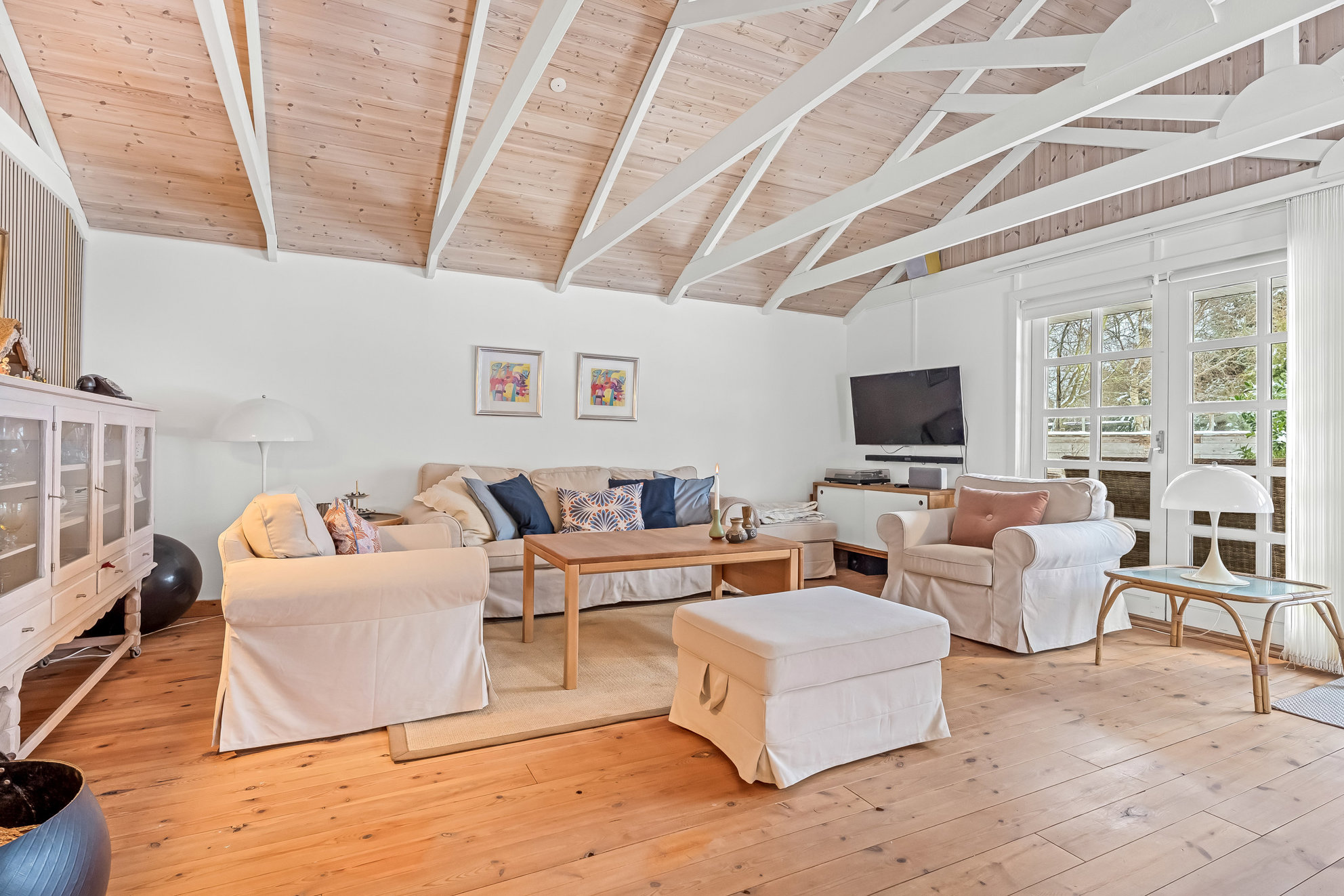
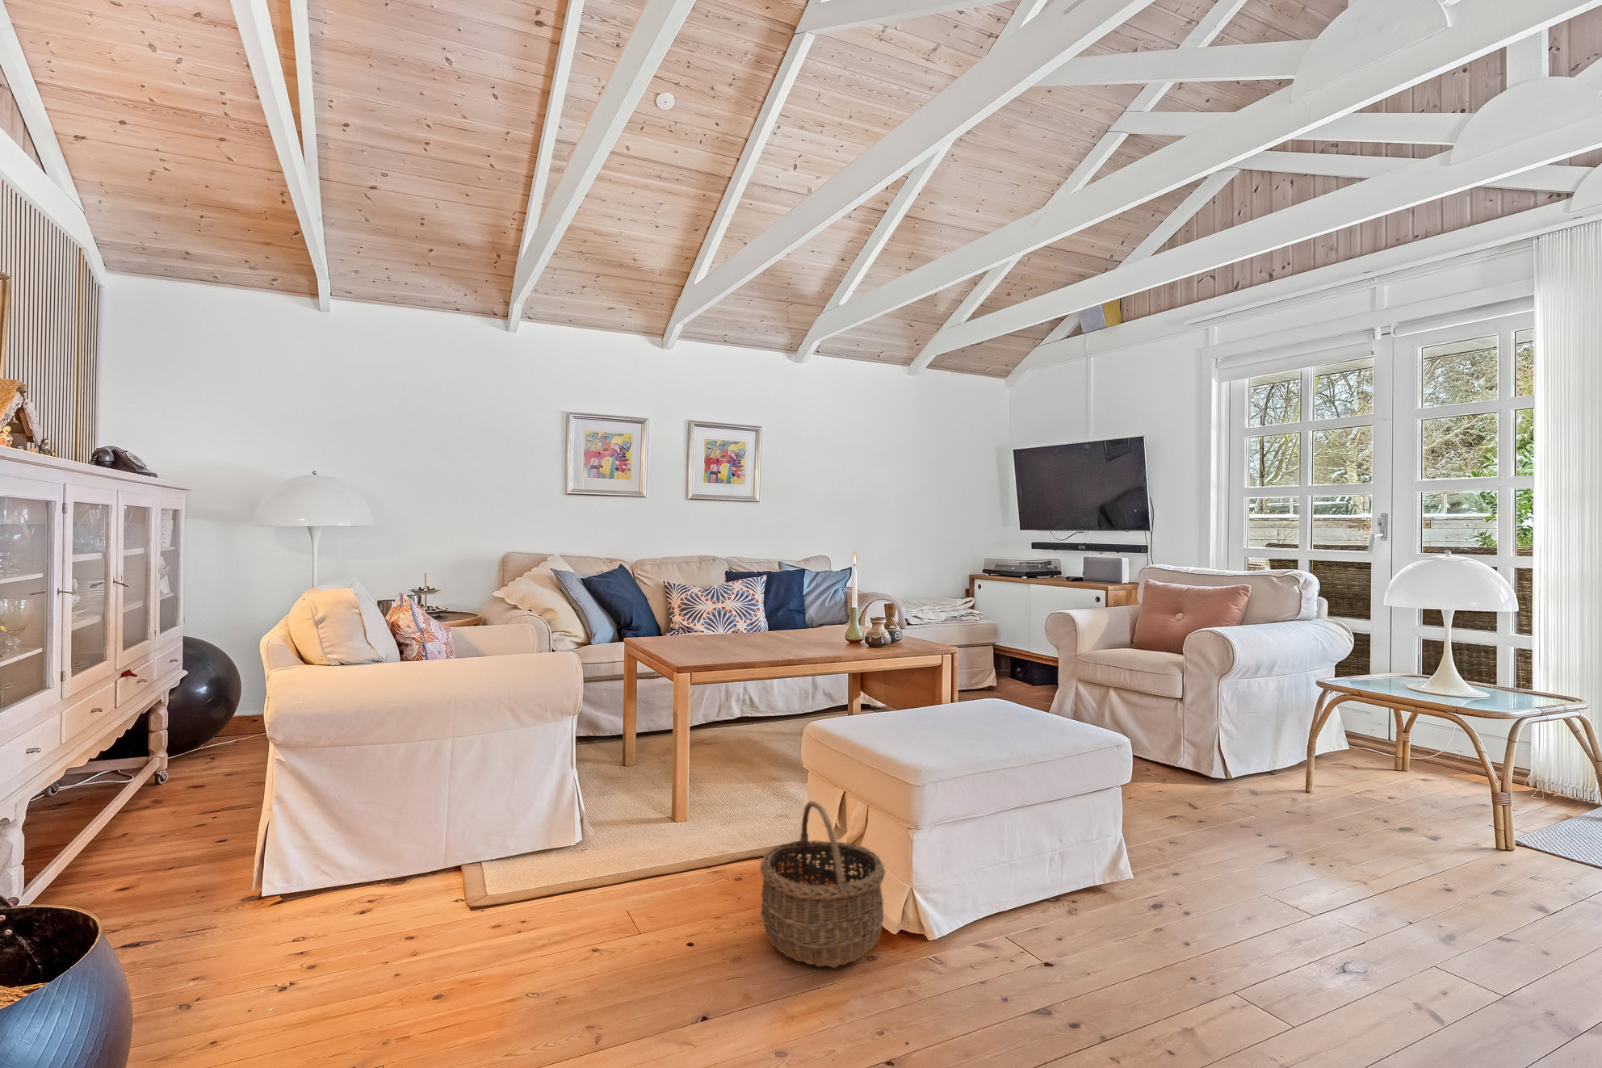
+ wicker basket (822, 874)
